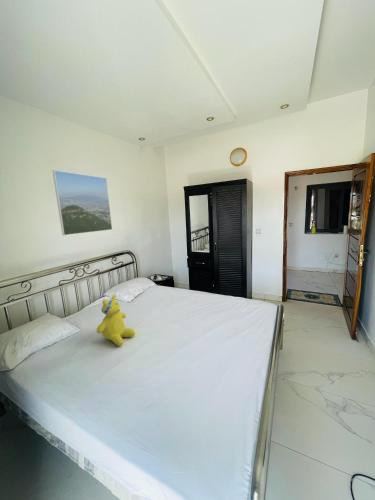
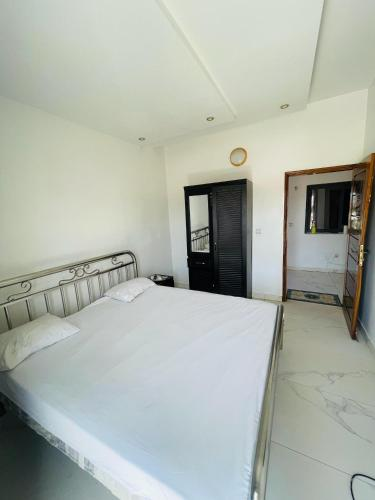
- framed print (86, 204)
- teddy bear (116, 318)
